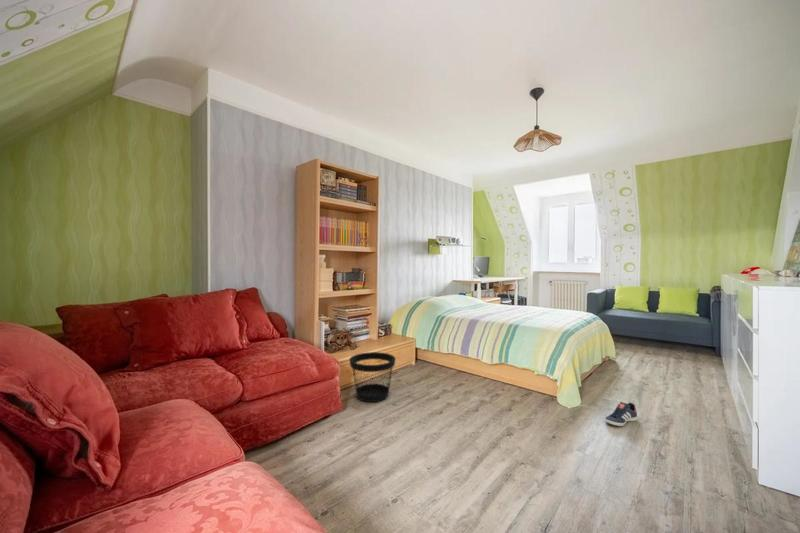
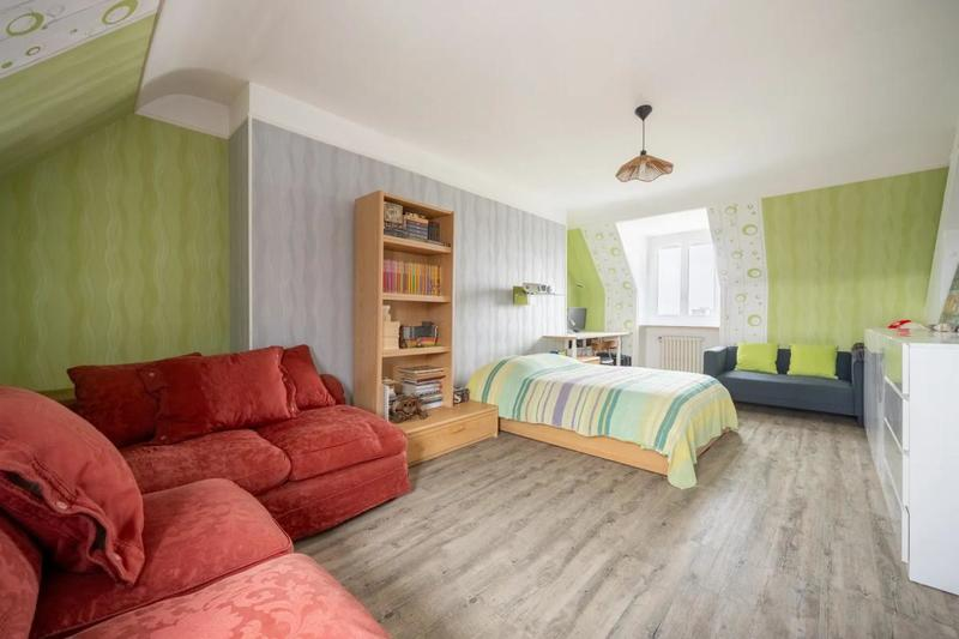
- sneaker (620, 412)
- wastebasket (372, 376)
